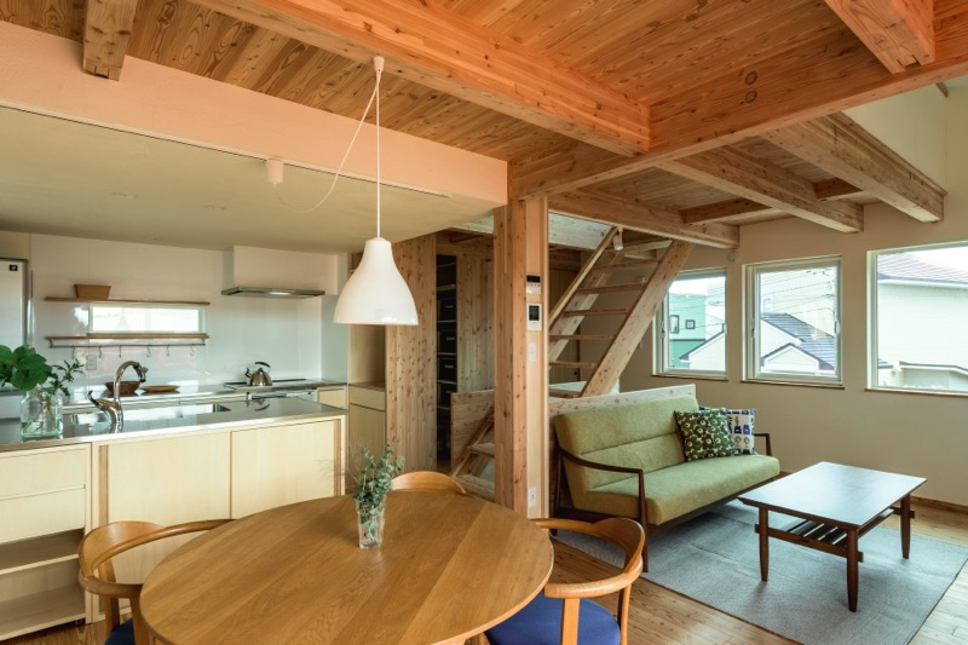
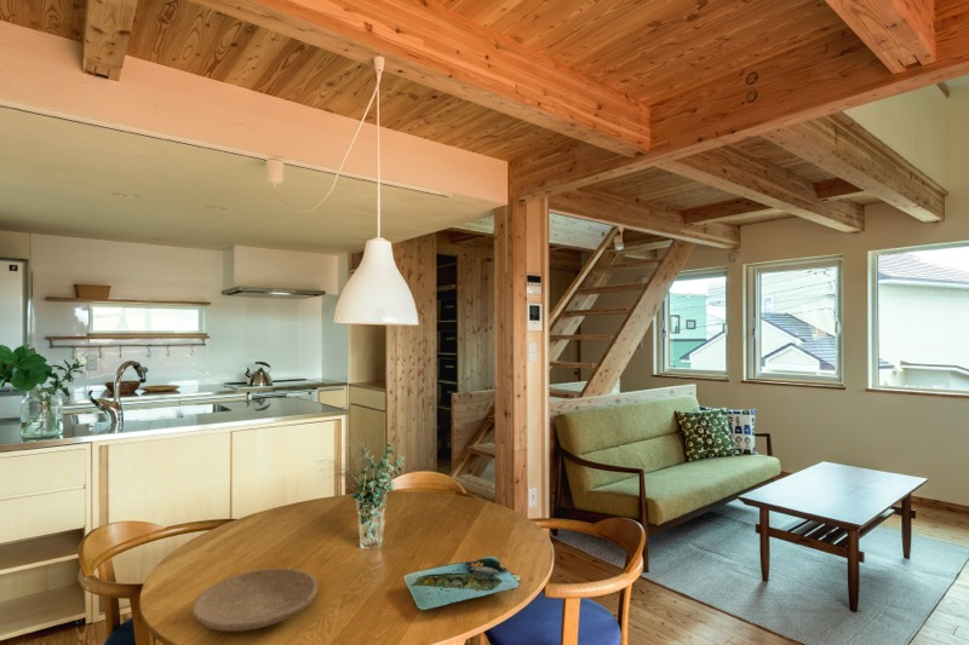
+ platter (465, 580)
+ plate (257, 603)
